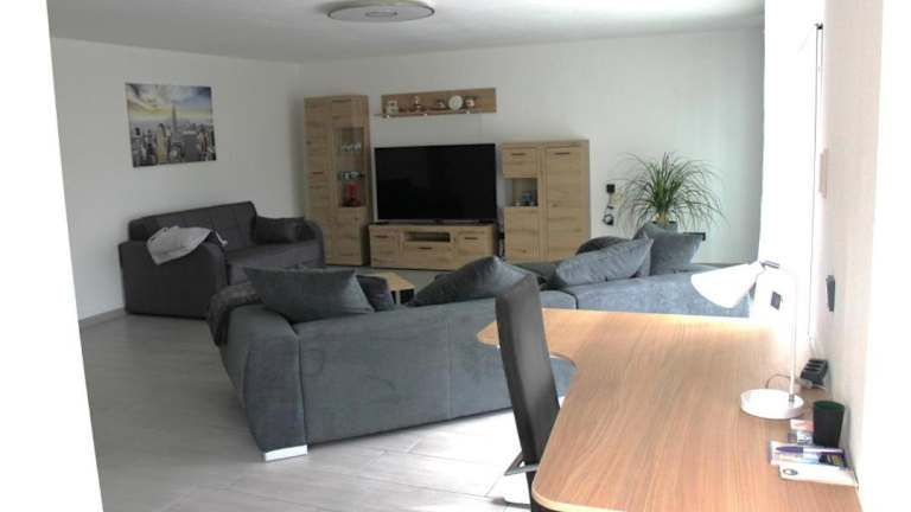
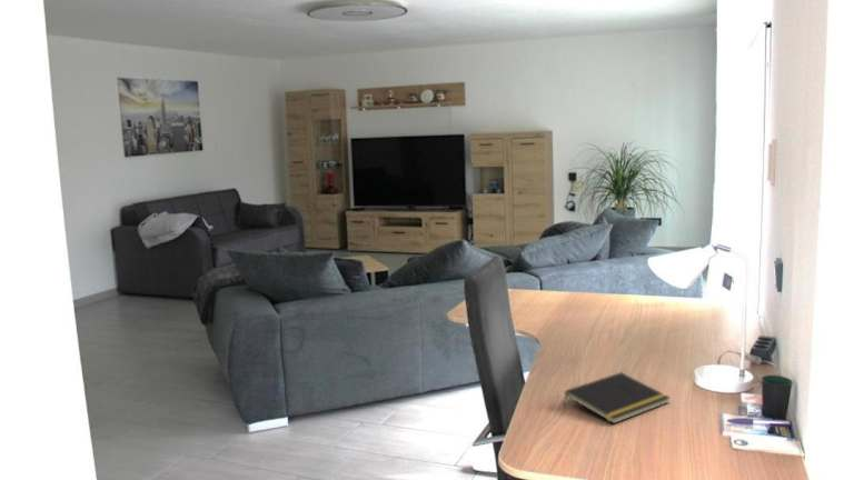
+ notepad (617, 396)
